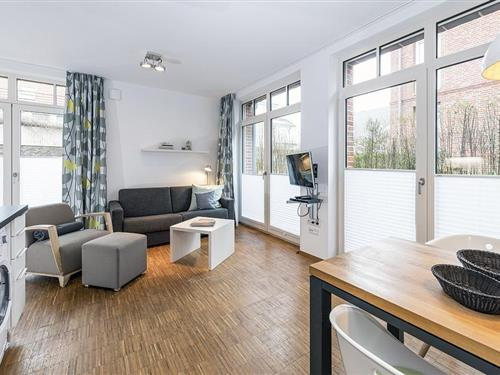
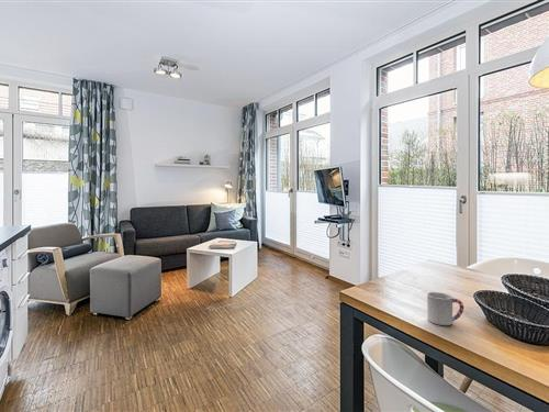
+ cup (445, 309)
